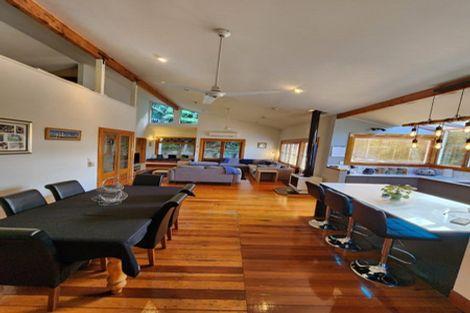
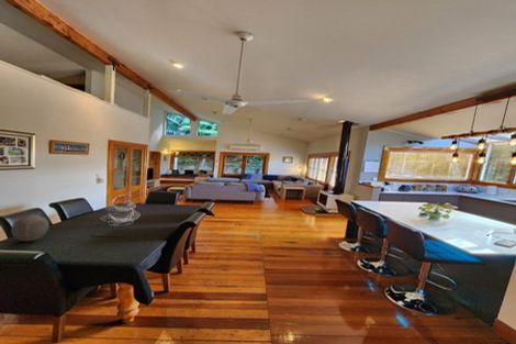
+ decorative orb (31, 228)
